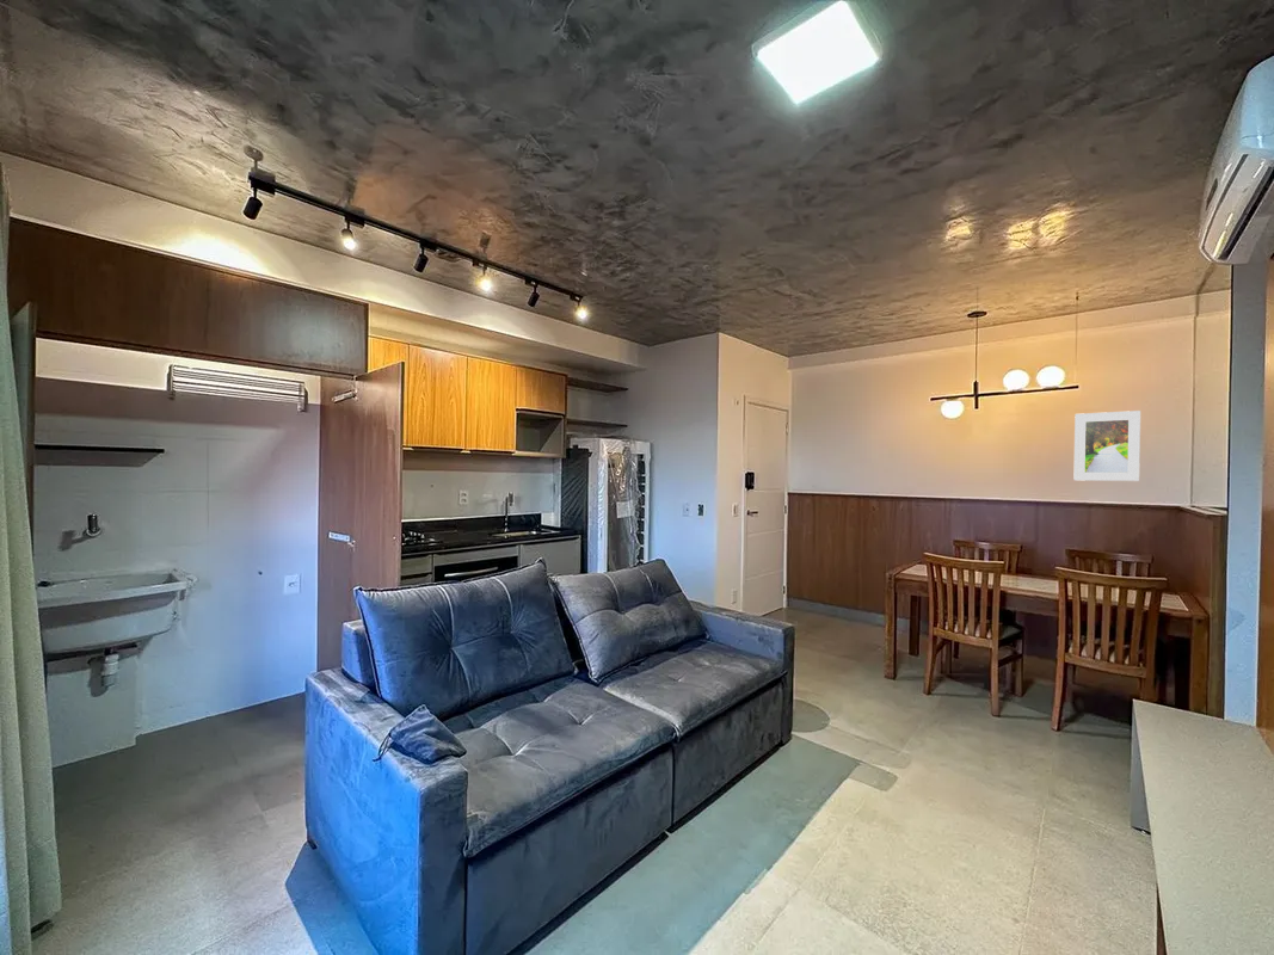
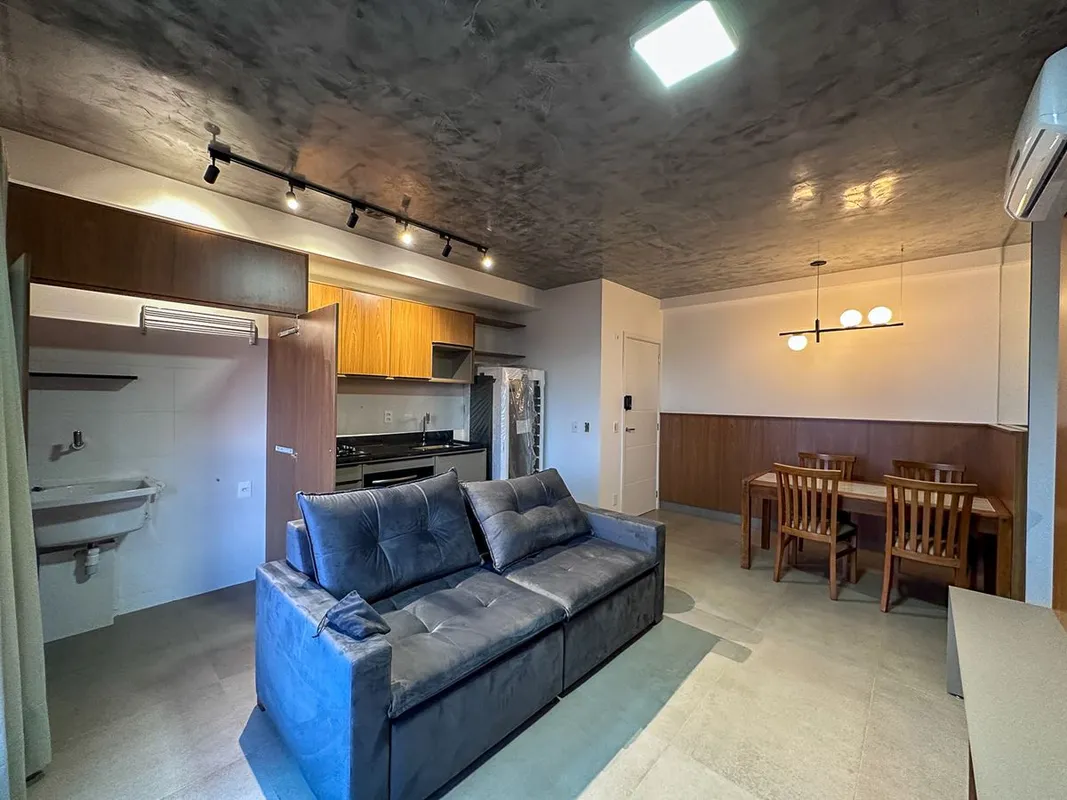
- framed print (1106, 446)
